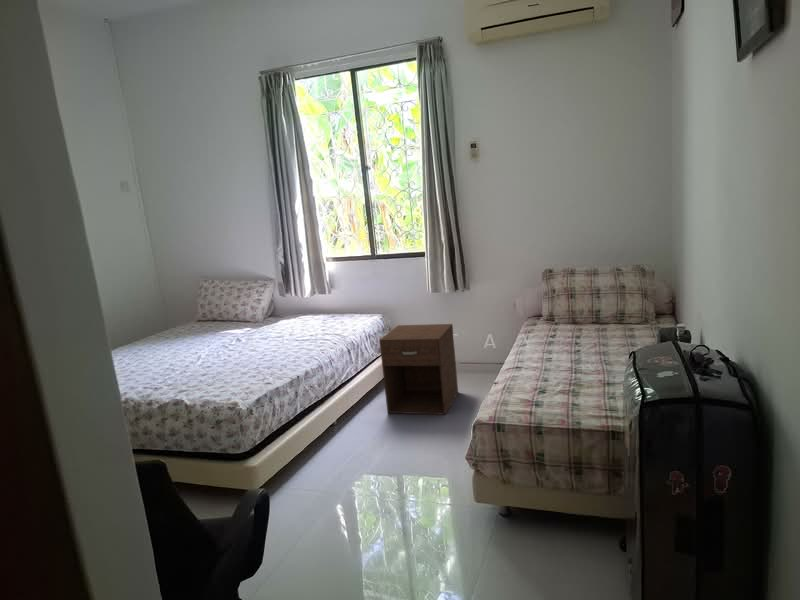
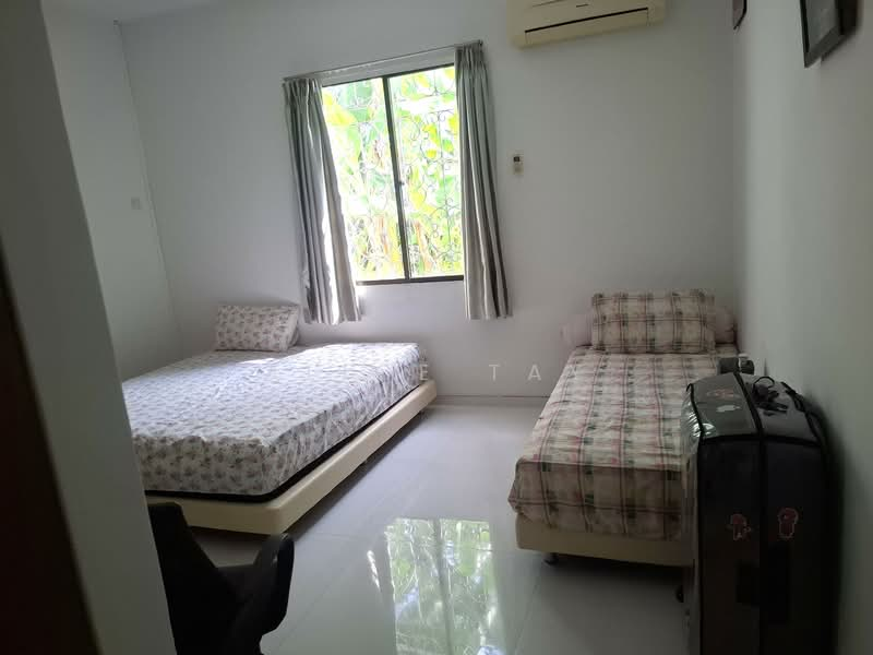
- nightstand (420, 368)
